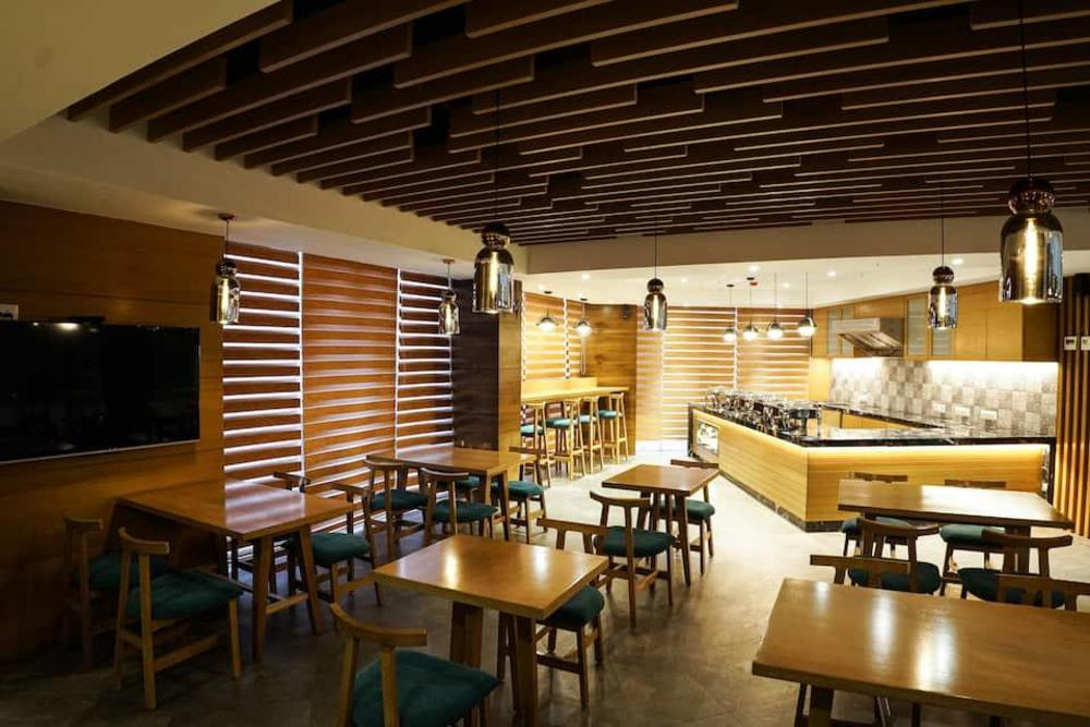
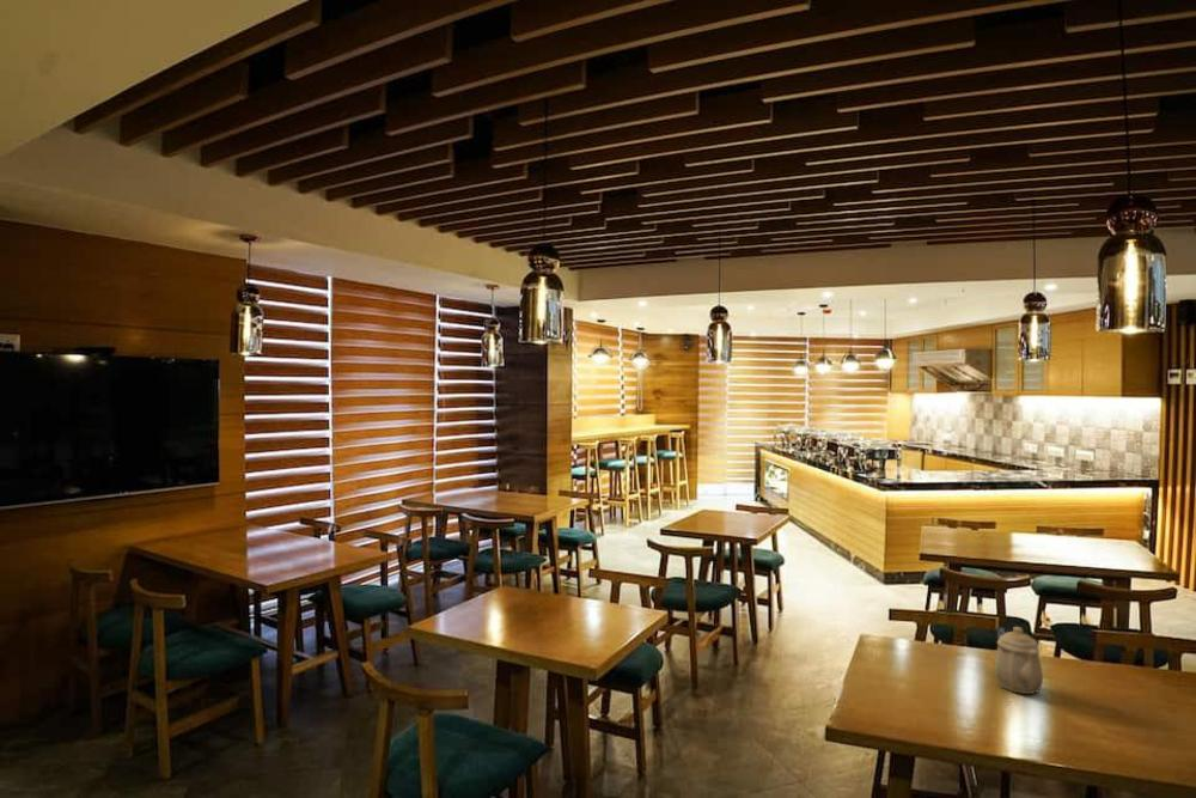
+ teapot (1018, 657)
